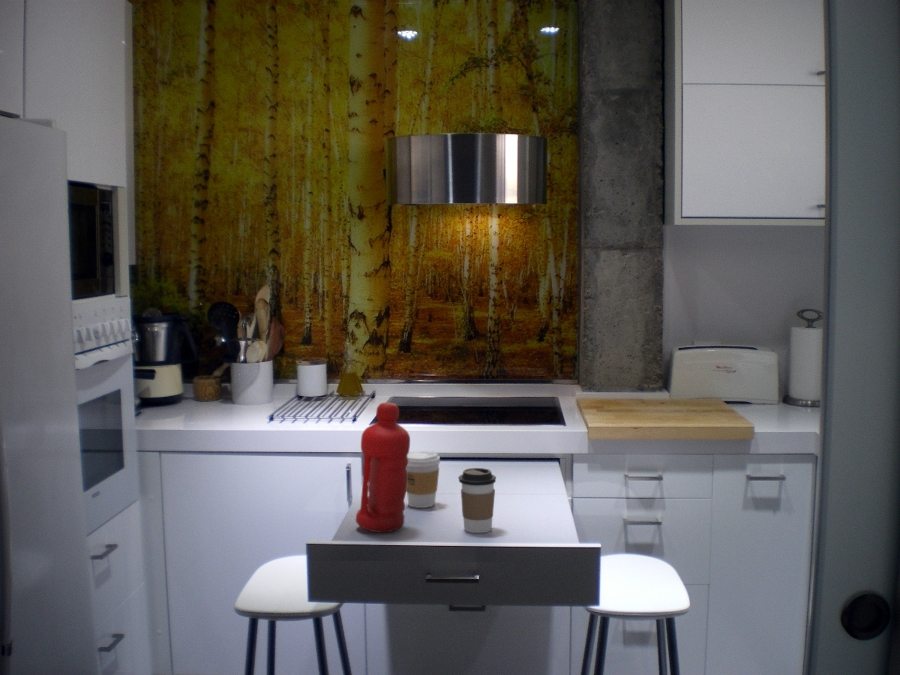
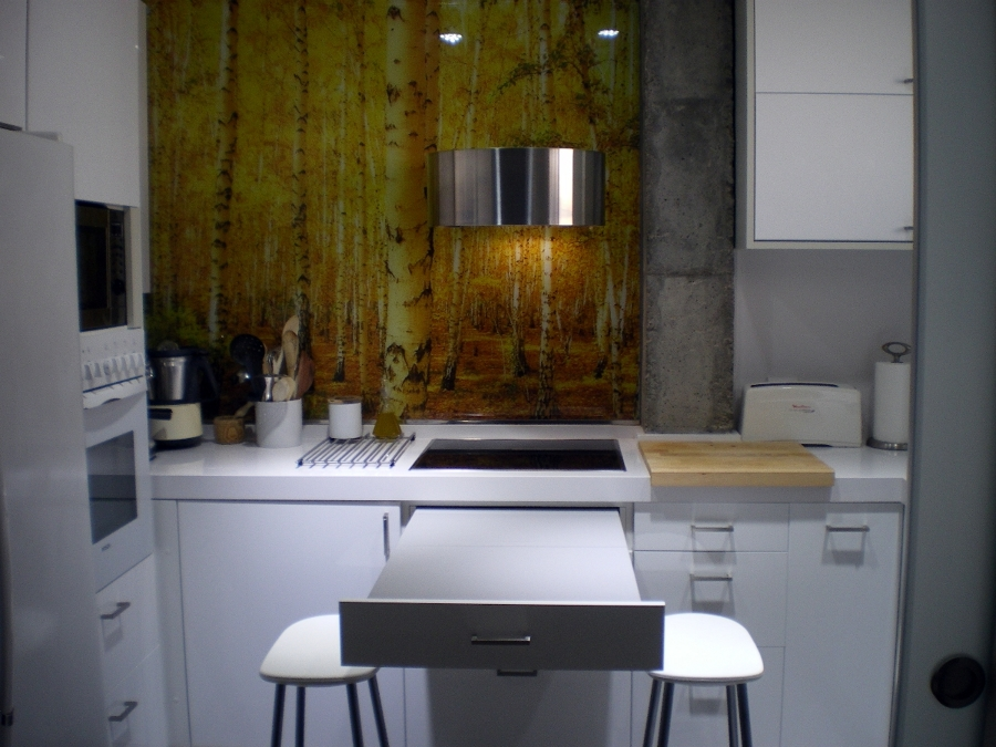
- coffee cup (421, 478)
- coffee cup (477, 500)
- water bottle (382, 465)
